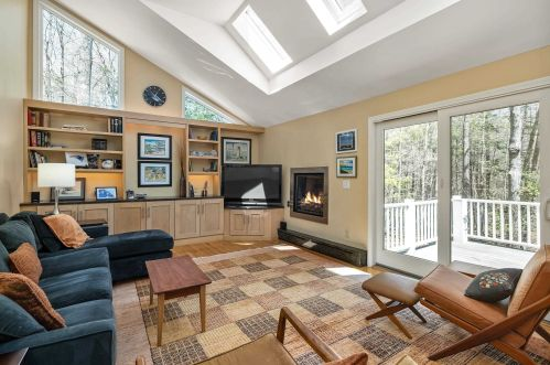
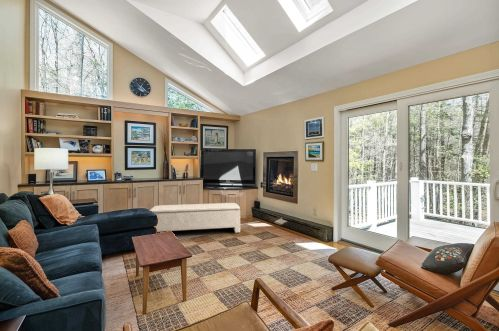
+ bench (196, 218)
